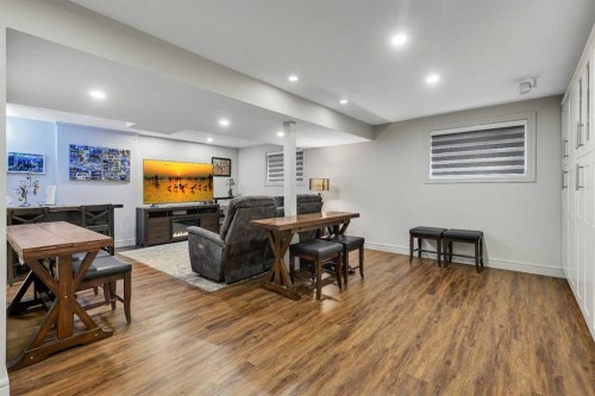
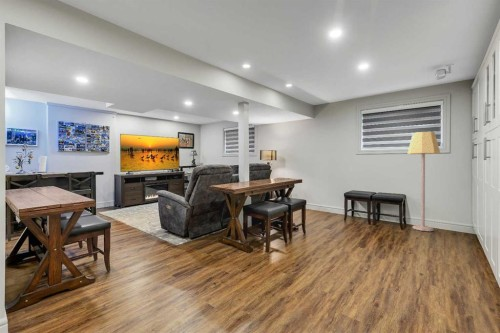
+ lamp (423, 181)
